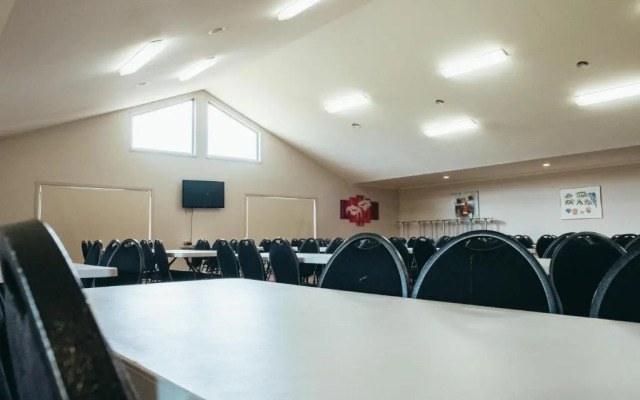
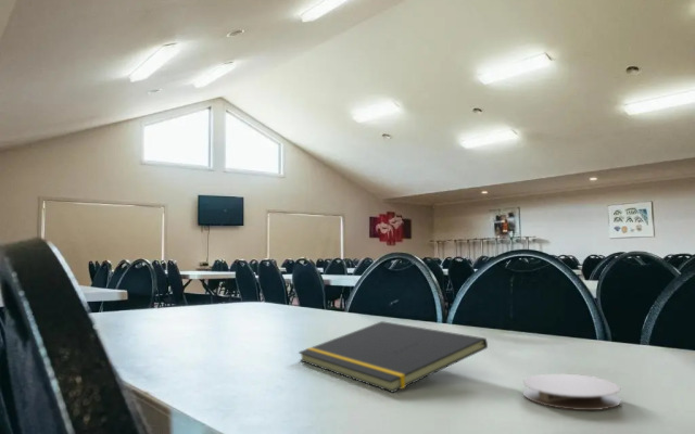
+ notepad (387, 349)
+ coaster (570, 390)
